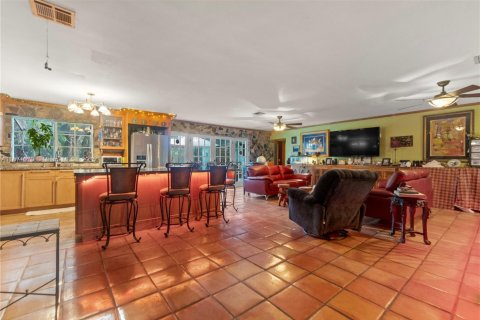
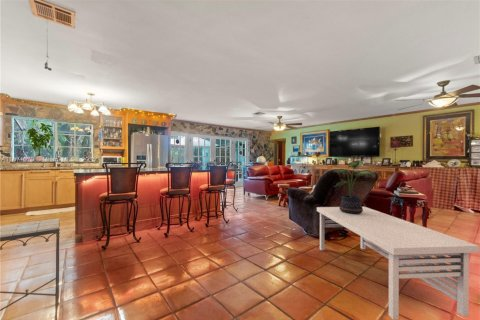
+ coffee table (374, 247)
+ potted plant (353, 184)
